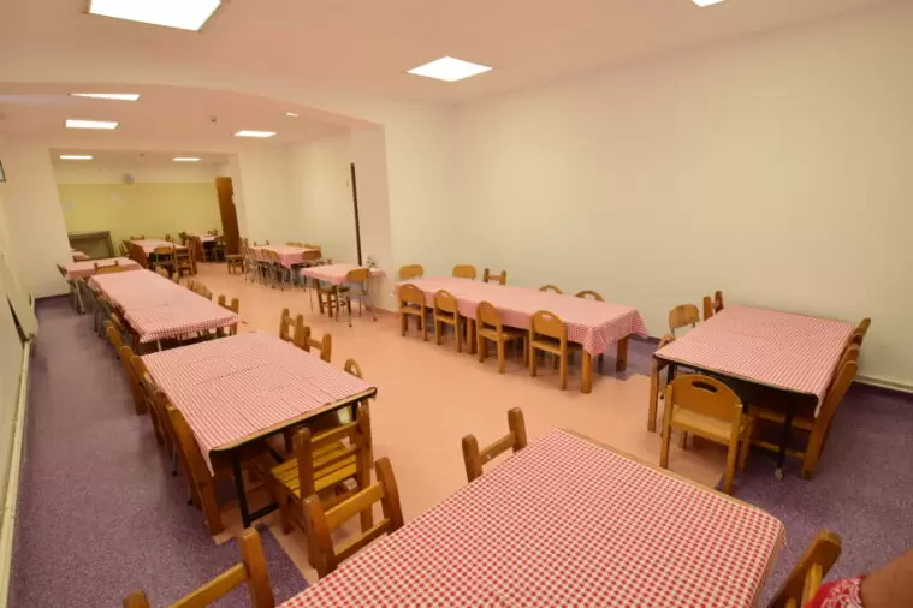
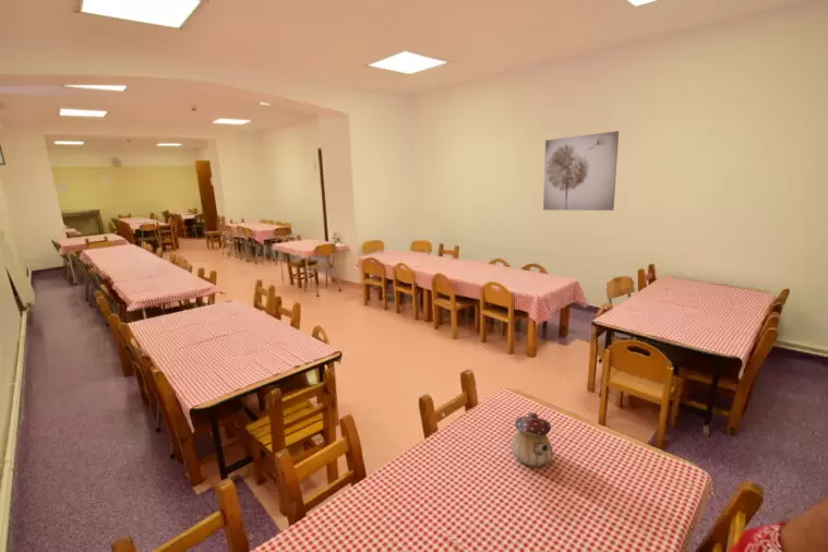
+ teapot (531, 433)
+ wall art (577, 173)
